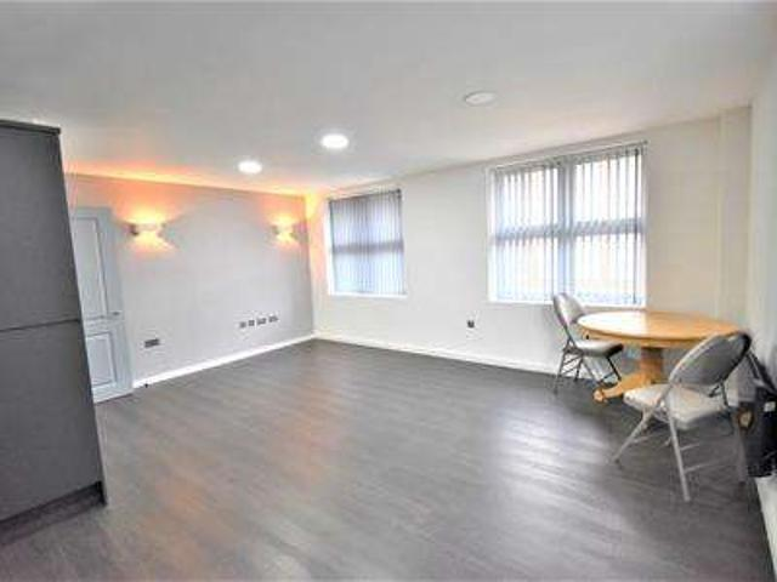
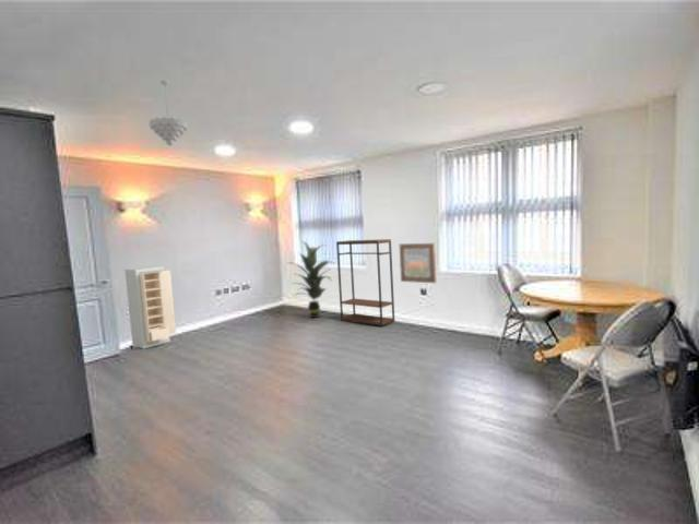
+ pendant light (167, 114)
+ indoor plant (311, 278)
+ wall art (417, 262)
+ shelving unit (353, 281)
+ storage cabinet (153, 306)
